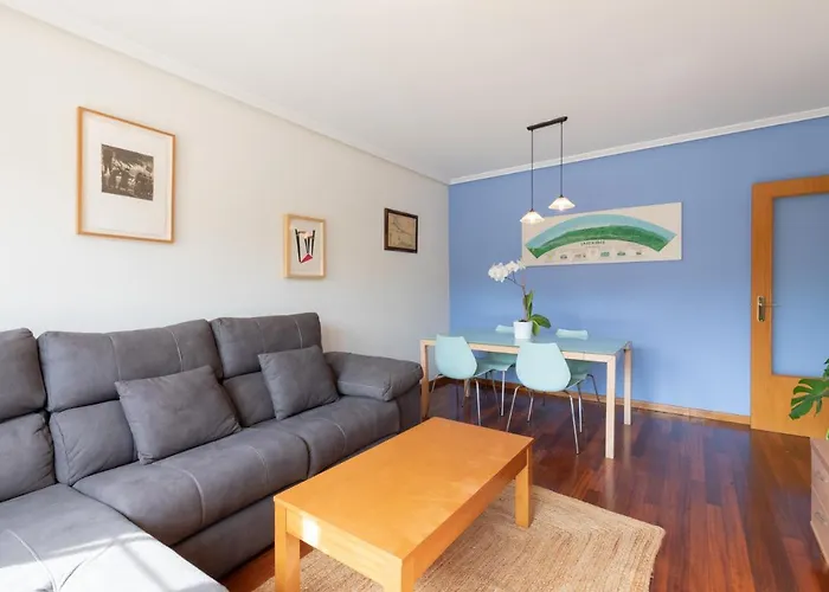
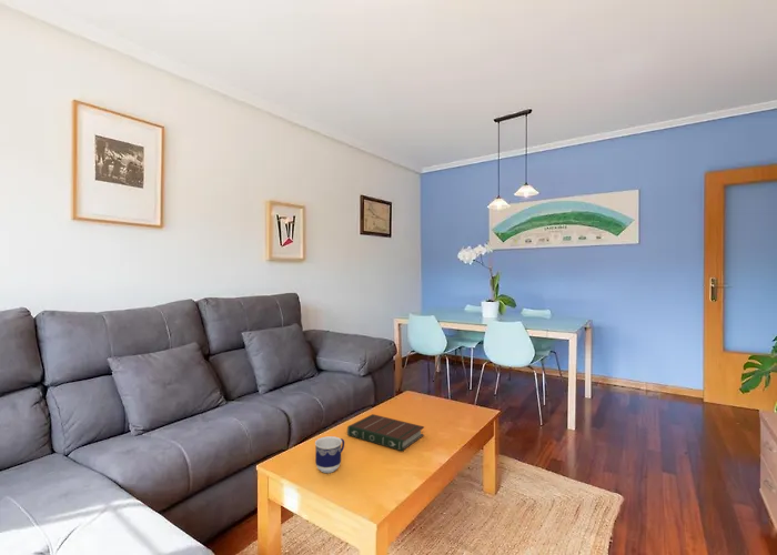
+ book (385, 431)
+ cup (331, 454)
